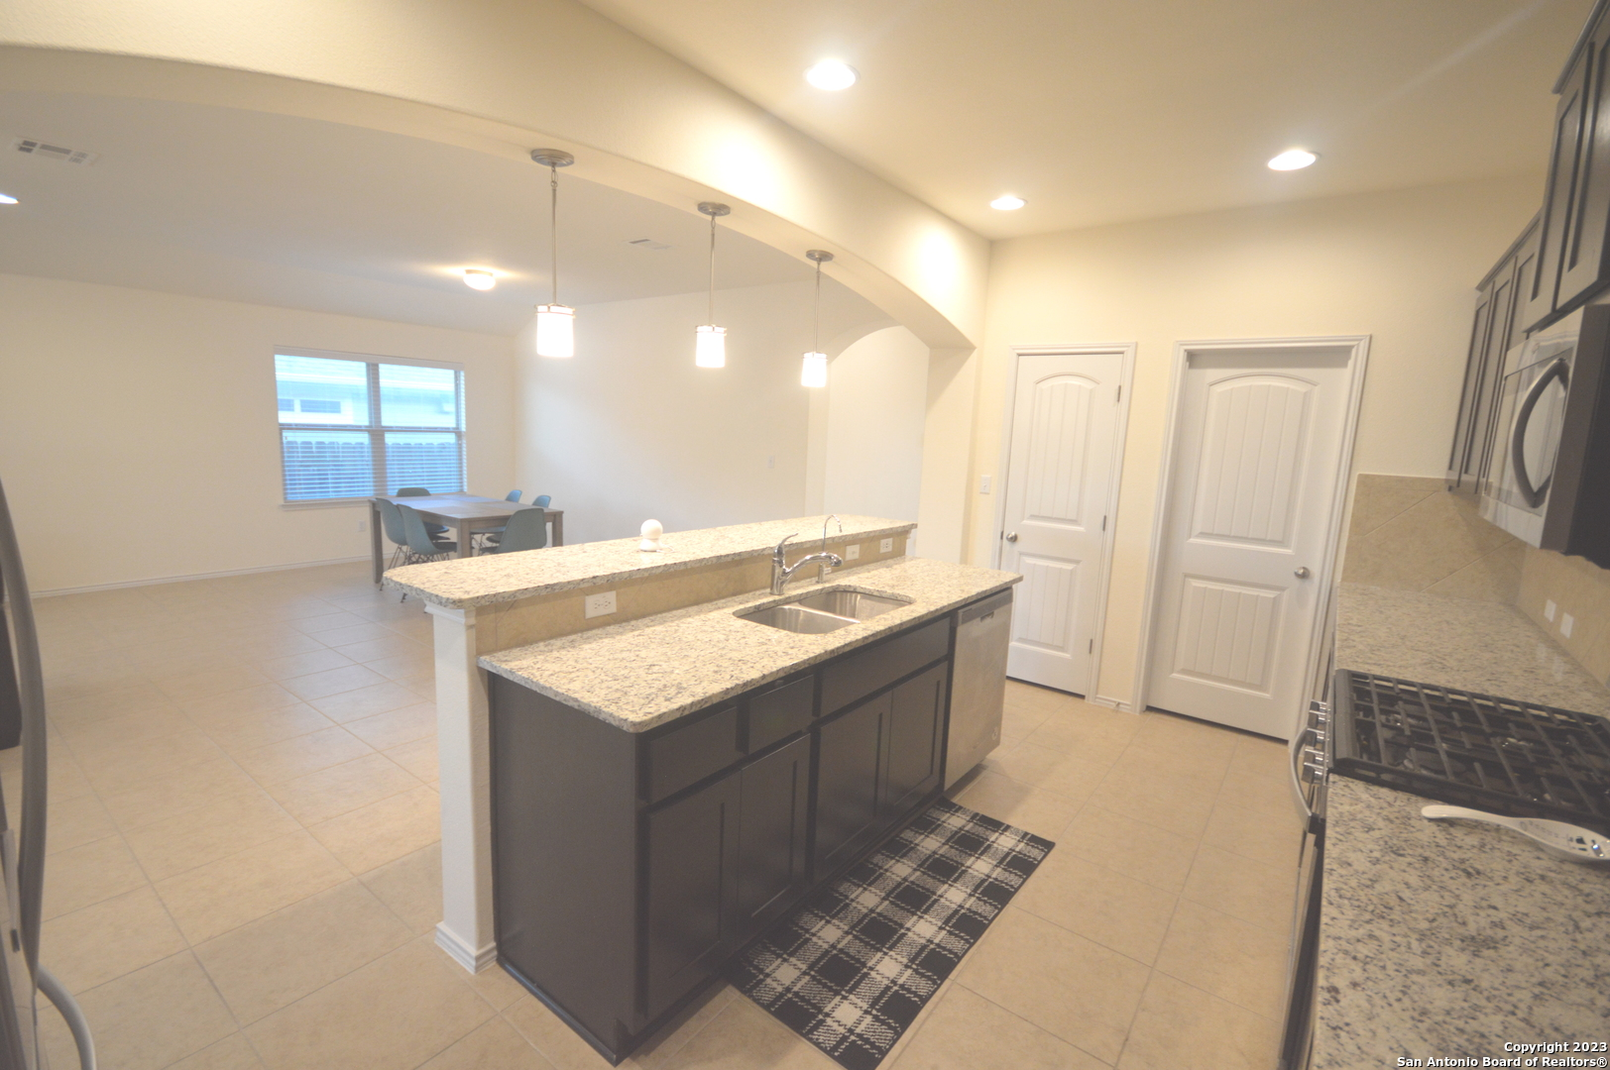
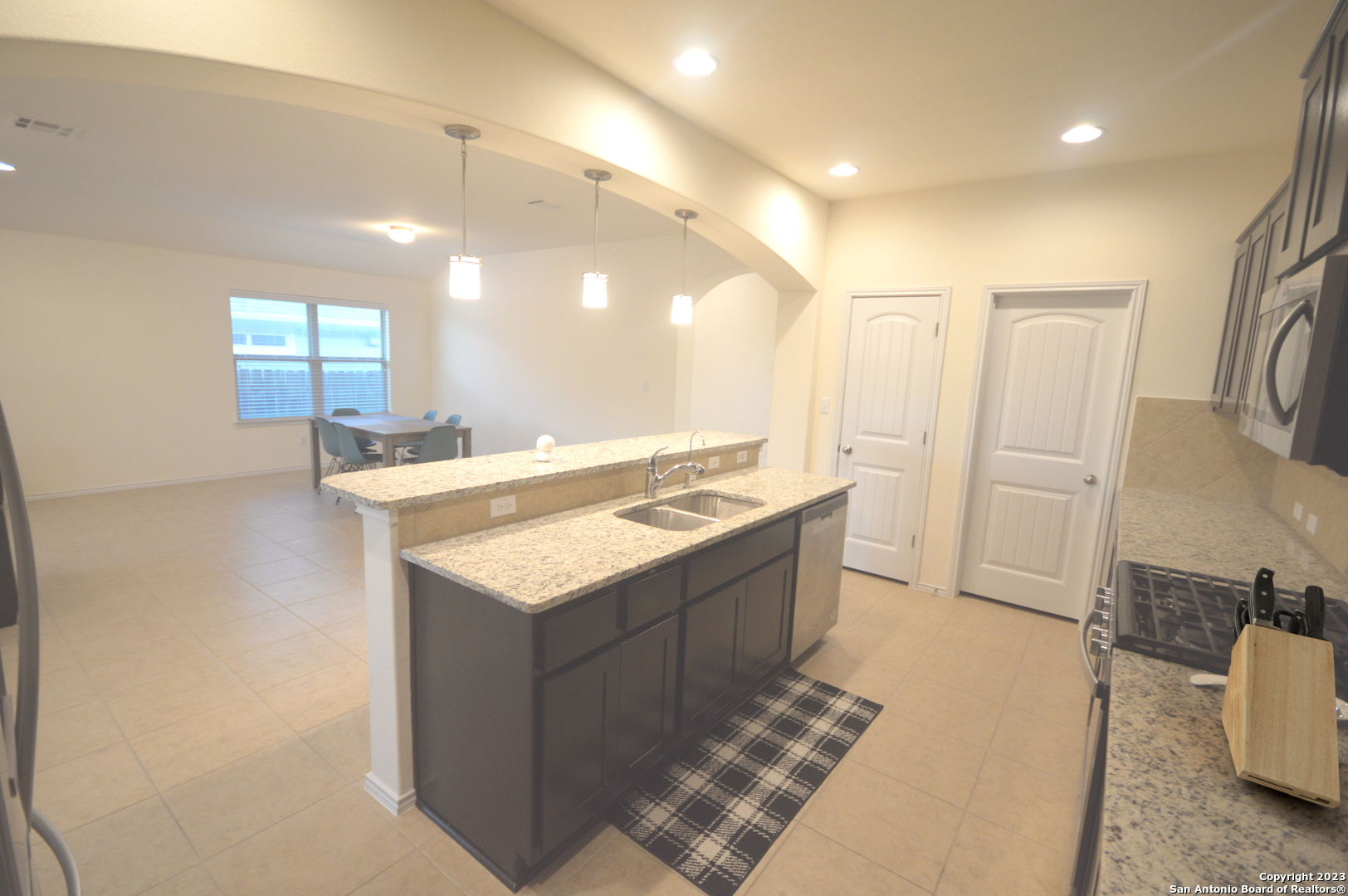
+ knife block (1282, 669)
